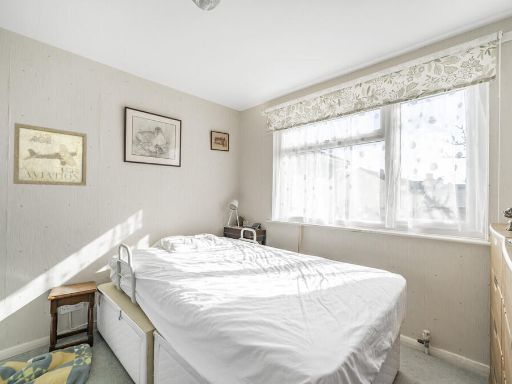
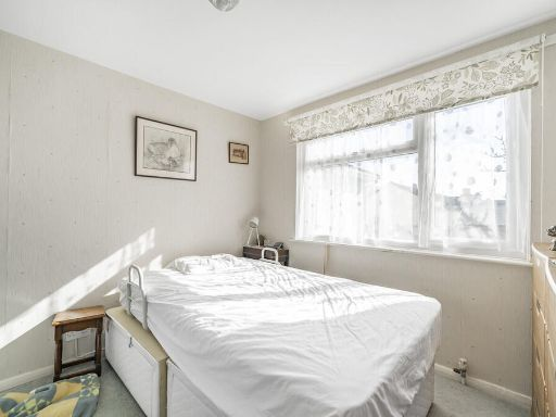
- wall art (53, 156)
